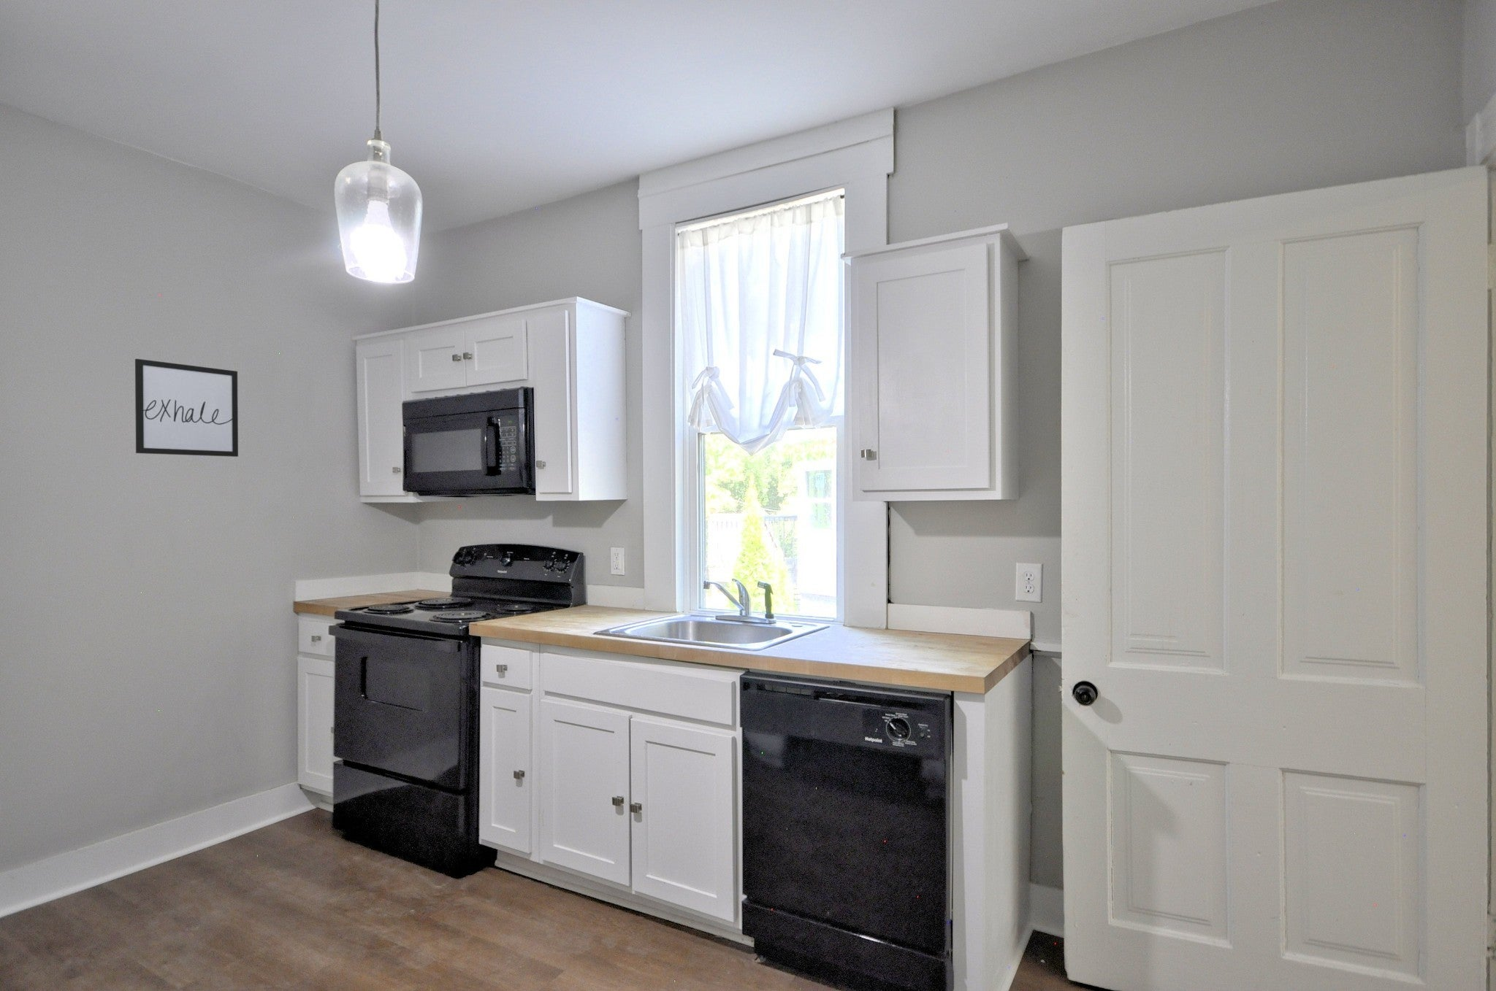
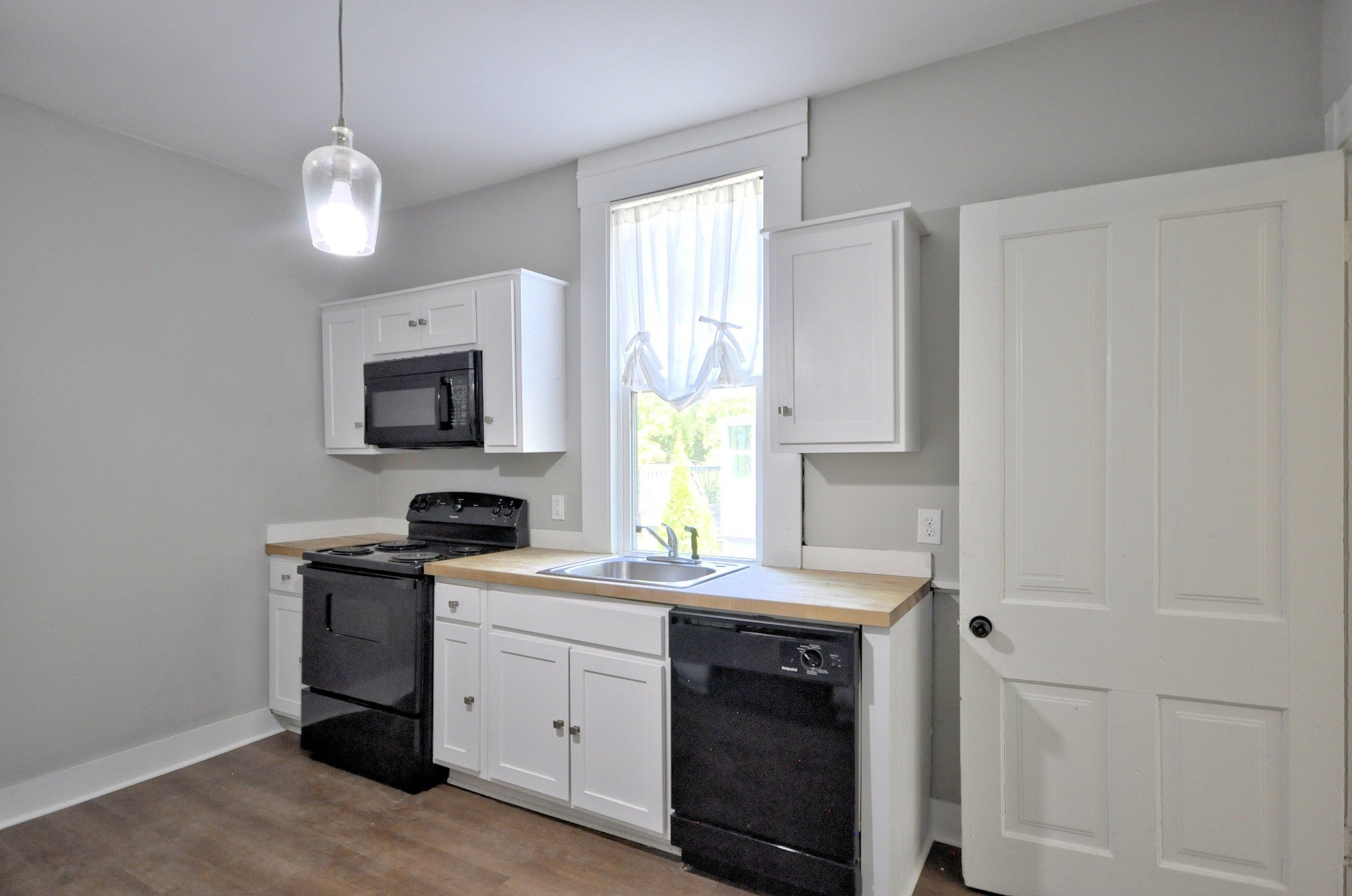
- wall art (188, 410)
